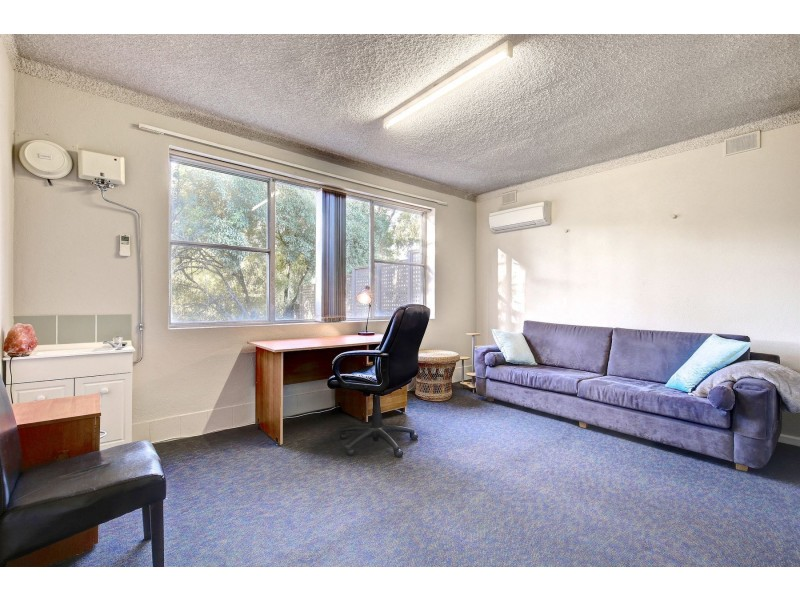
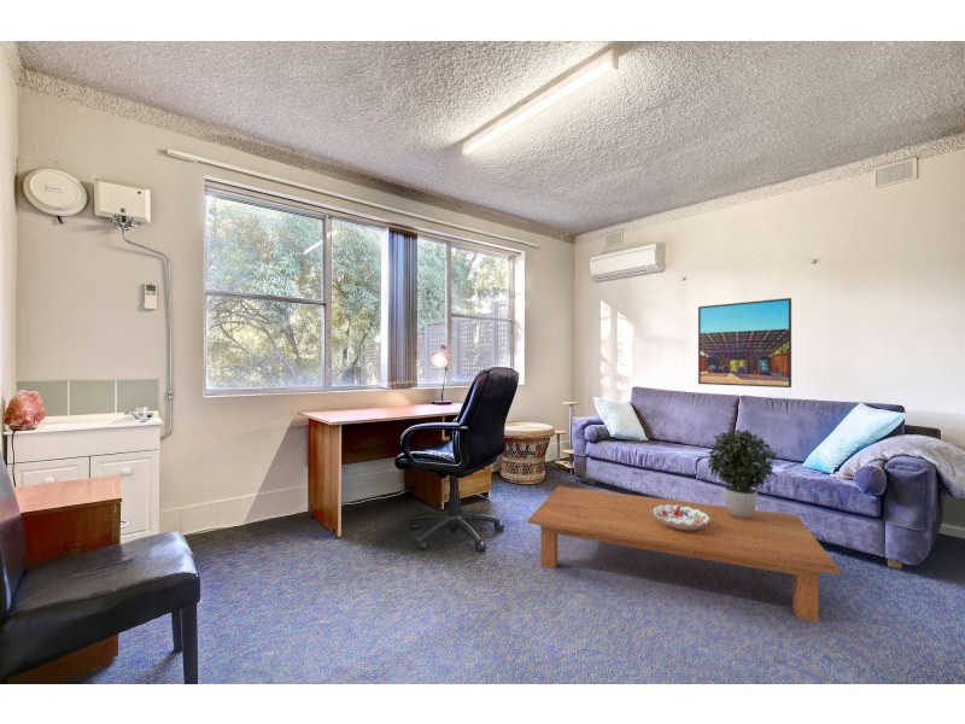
+ potted plant (741, 472)
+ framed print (741, 344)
+ decorative bowl (680, 518)
+ coffee table (663, 541)
